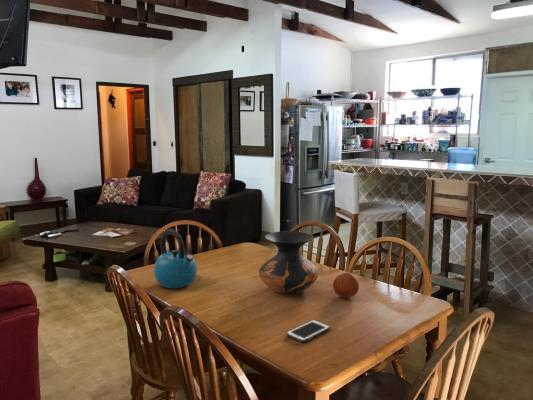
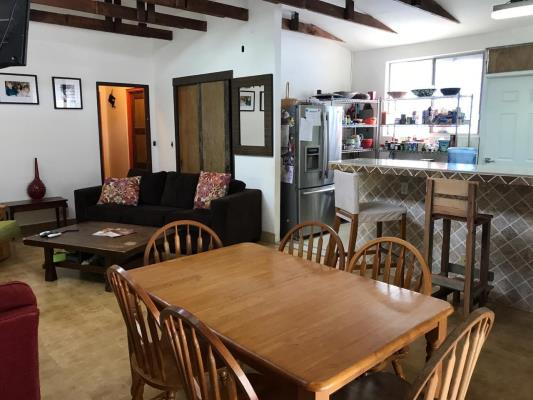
- cell phone (308, 330)
- vase (288, 263)
- fruit (345, 285)
- kettle (176, 258)
